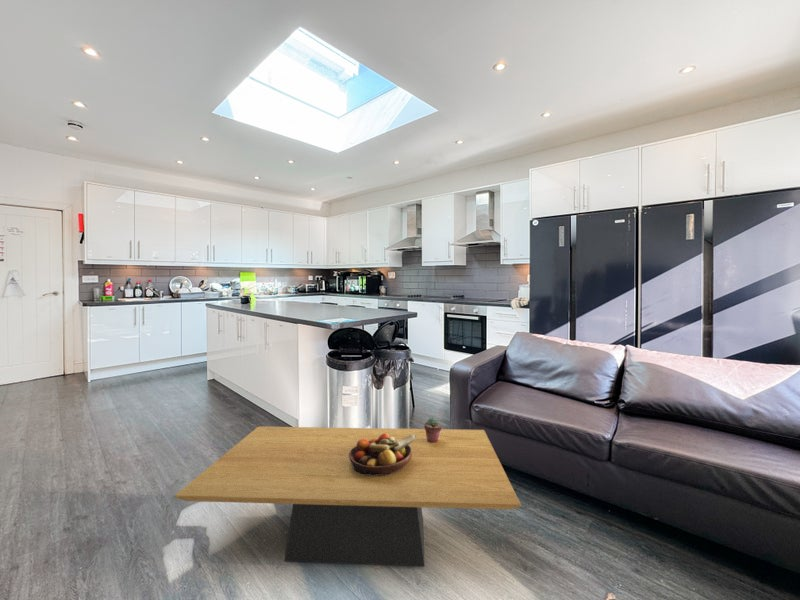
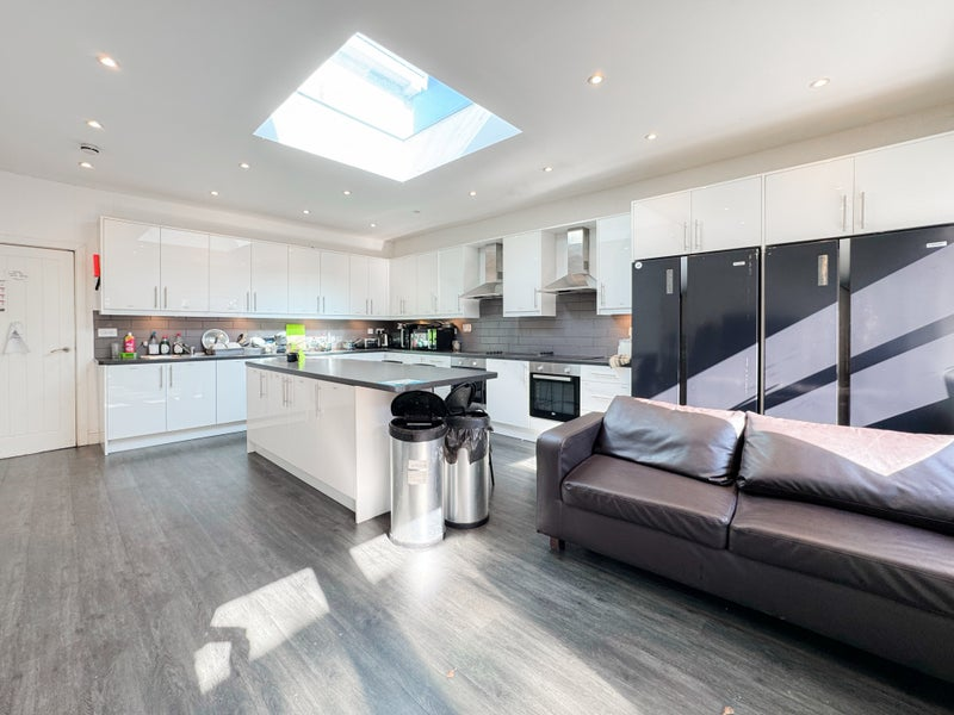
- fruit bowl (381, 448)
- coffee table (359, 497)
- potted succulent (432, 428)
